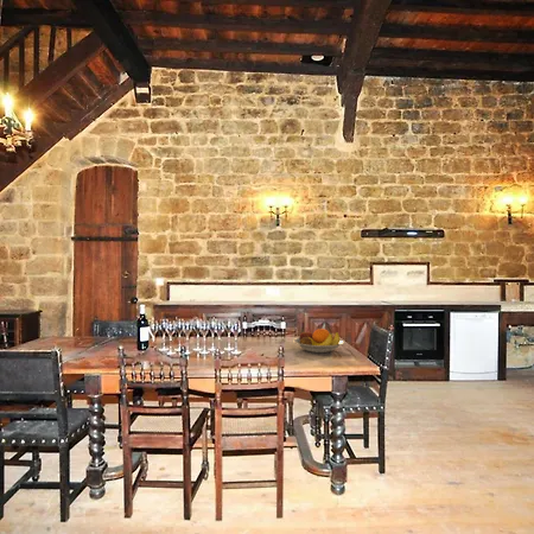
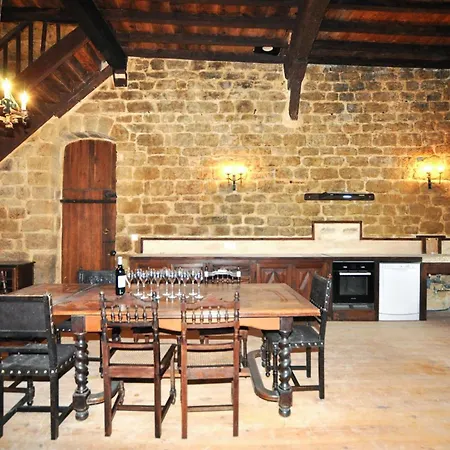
- fruit bowl (318, 338)
